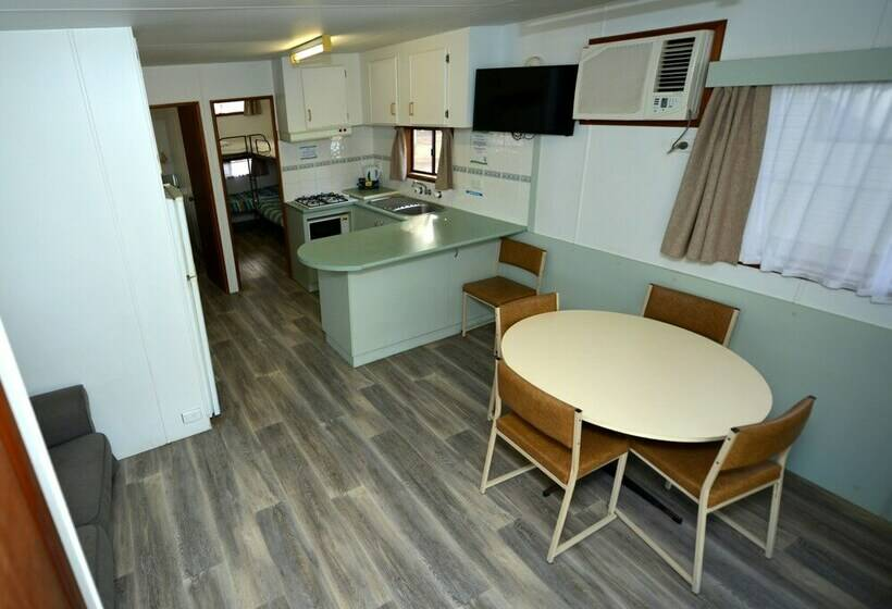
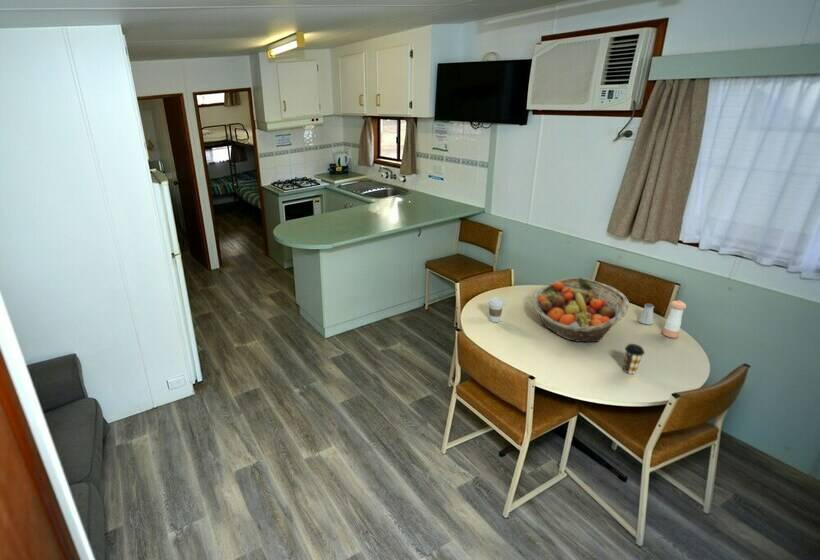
+ saltshaker (647, 313)
+ pepper shaker (674, 317)
+ coffee cup (632, 359)
+ coffee cup (495, 309)
+ fruit basket (577, 308)
